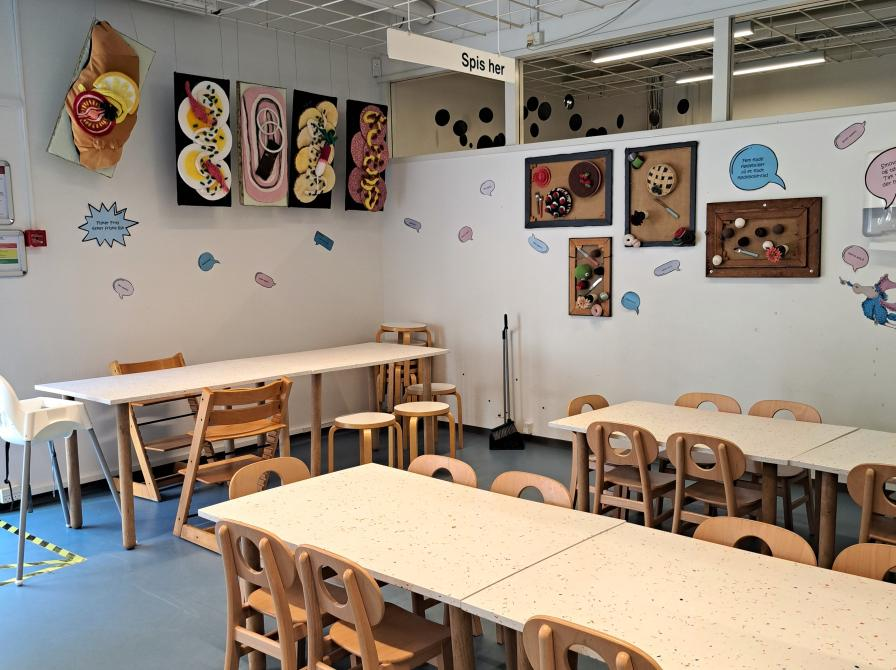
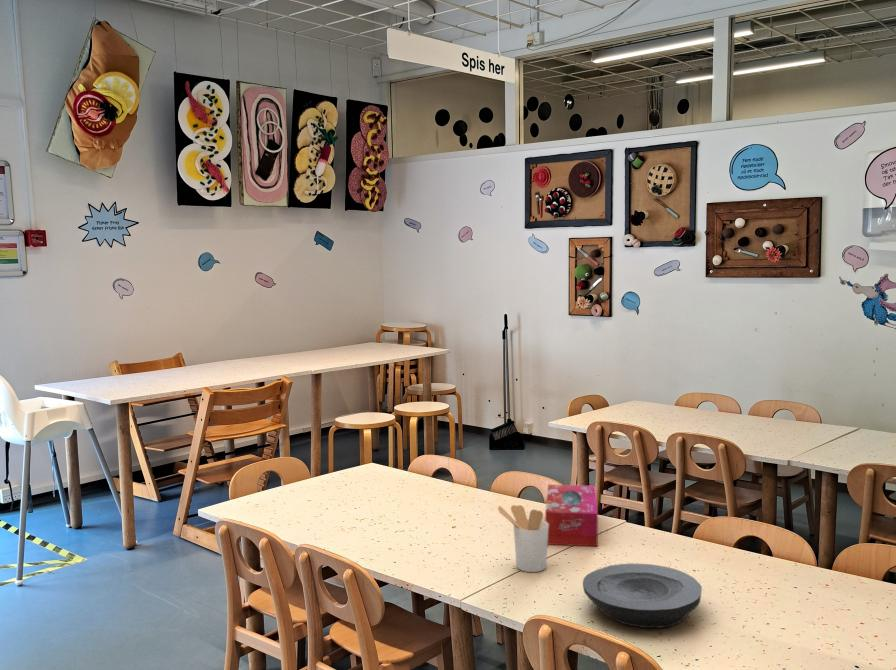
+ utensil holder (522, 536)
+ plate (641, 597)
+ tissue box (571, 513)
